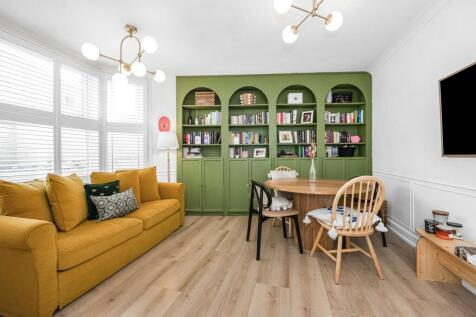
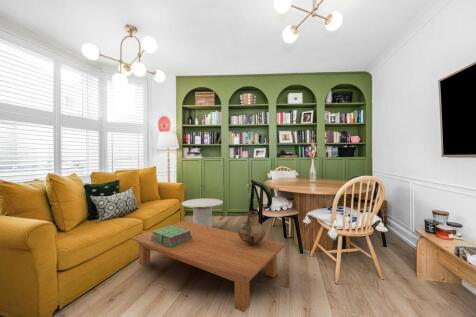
+ side table (202, 216)
+ stack of books (171, 234)
+ vase (251, 227)
+ coffee table (204, 254)
